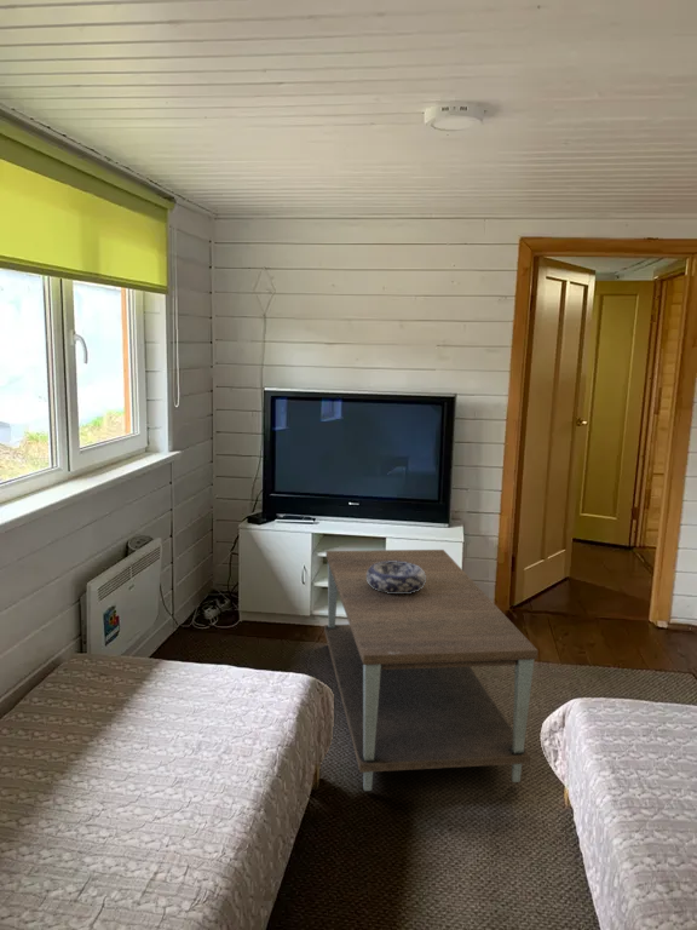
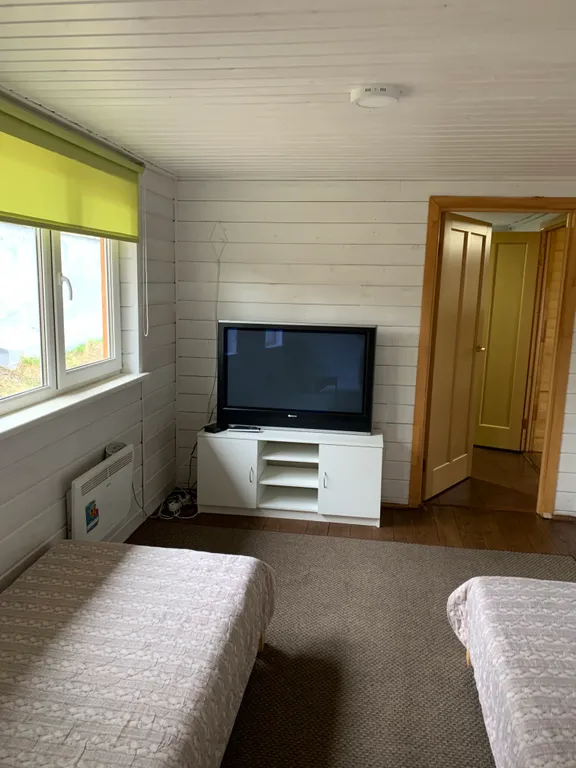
- coffee table (409, 647)
- decorative bowl (396, 576)
